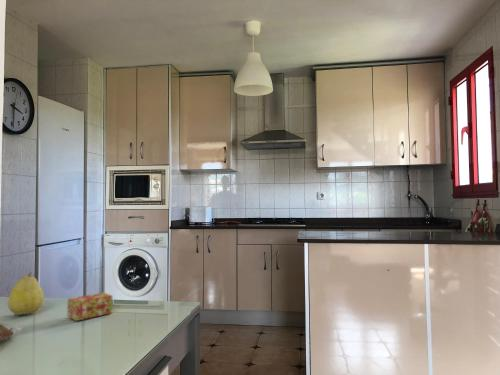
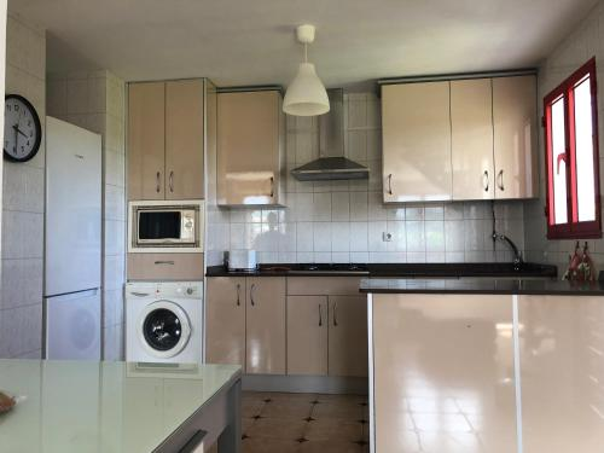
- fruit (25, 293)
- tea box (90, 305)
